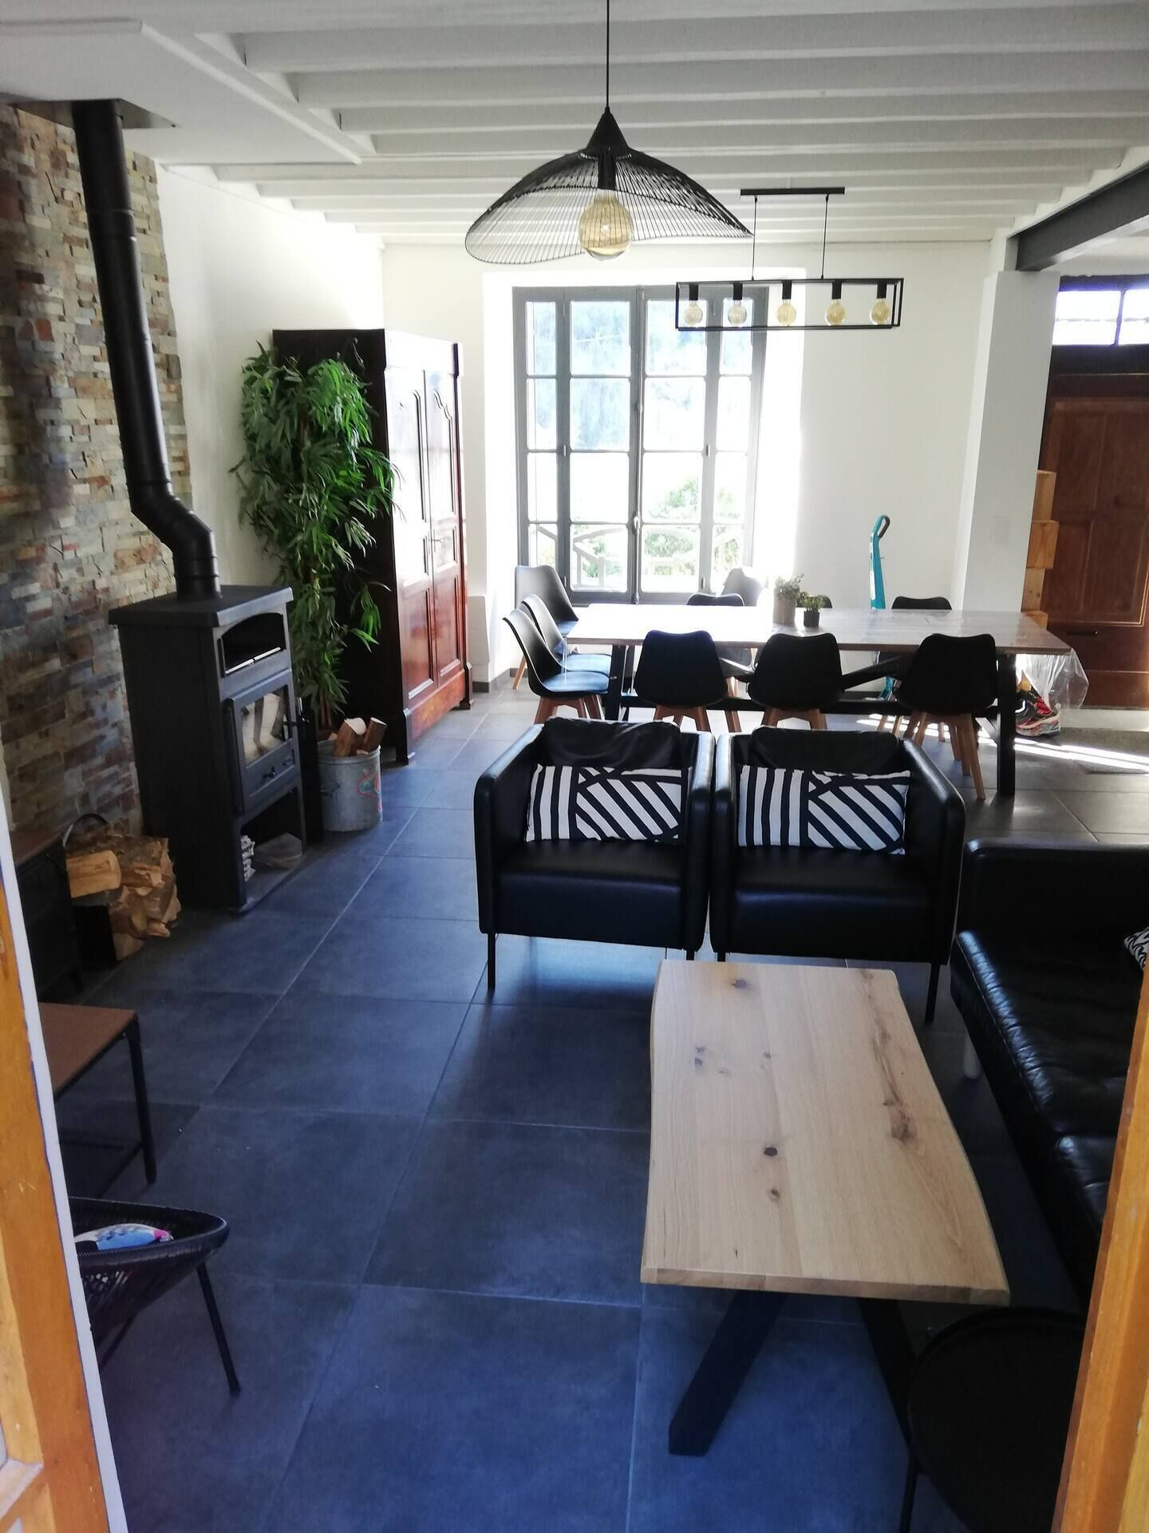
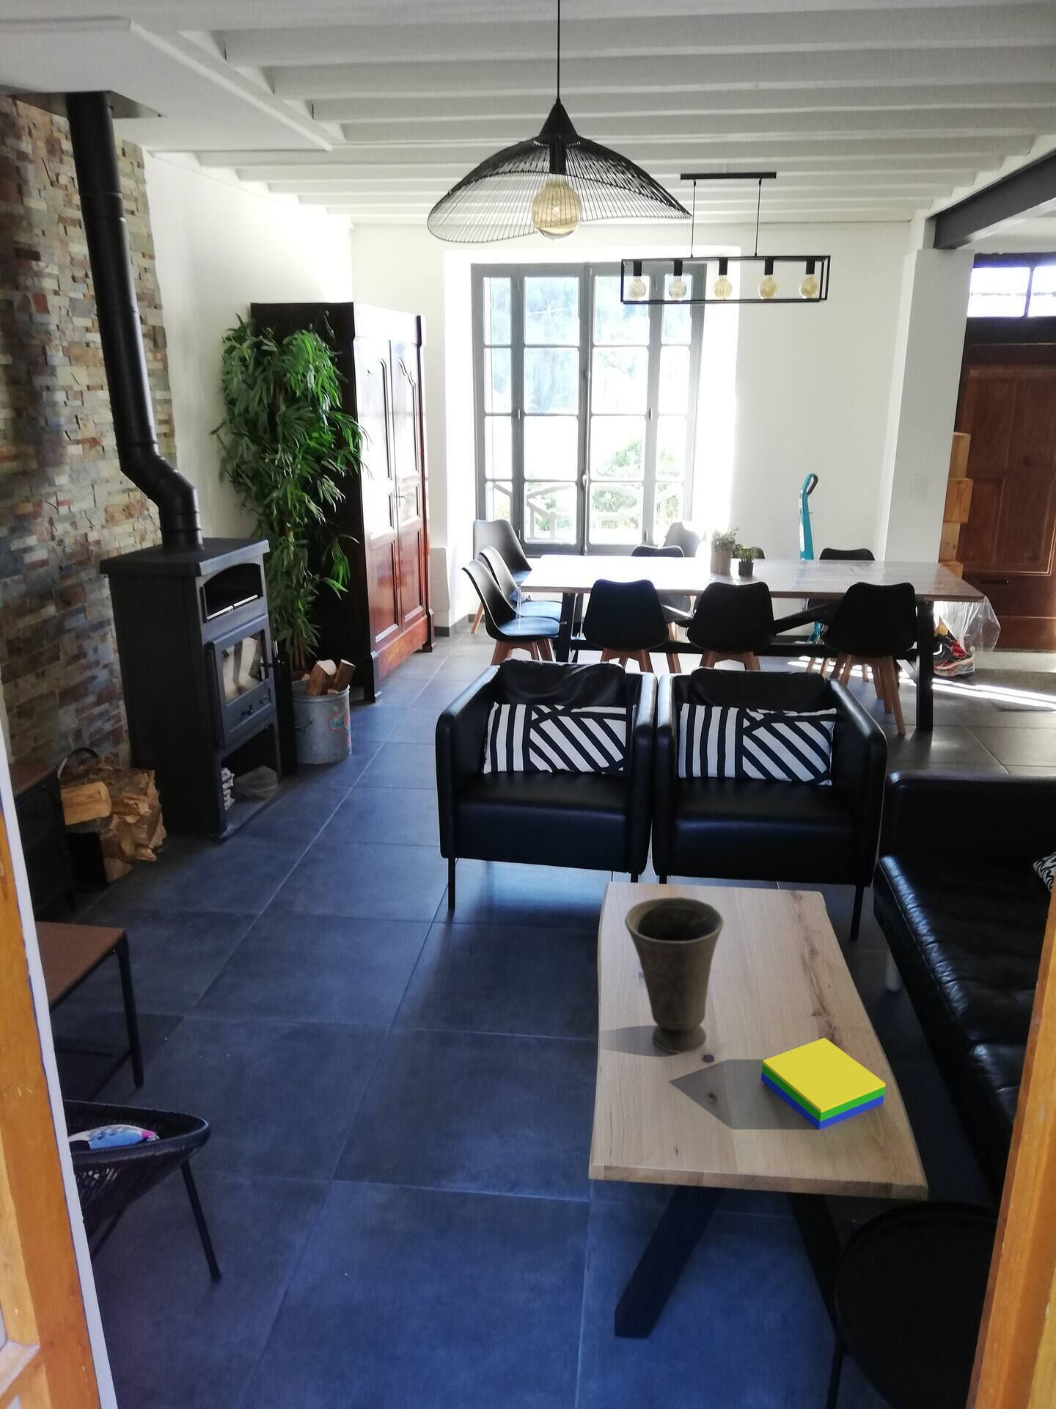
+ book (821, 1082)
+ vase (670, 976)
